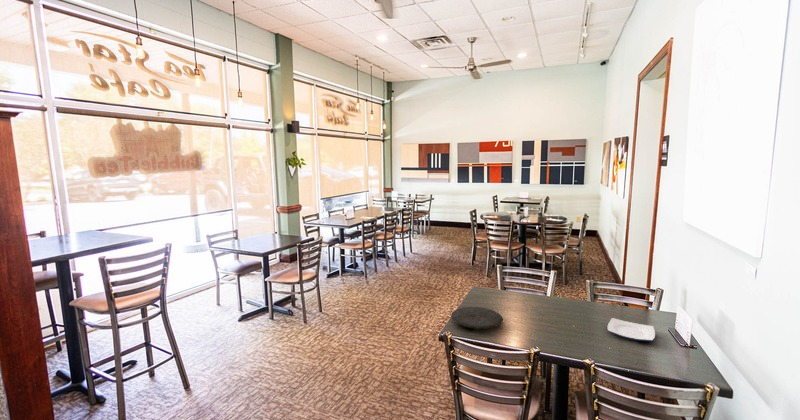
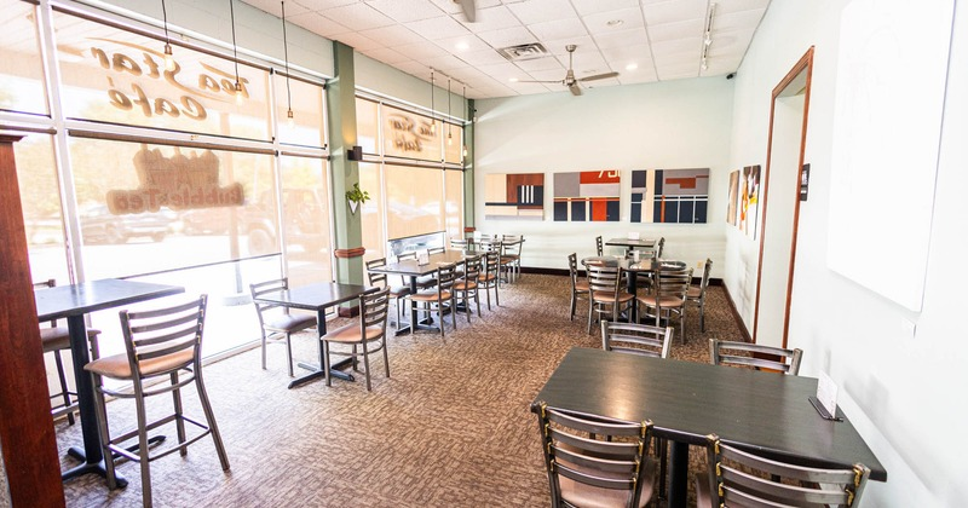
- plate (630, 330)
- plate (476, 318)
